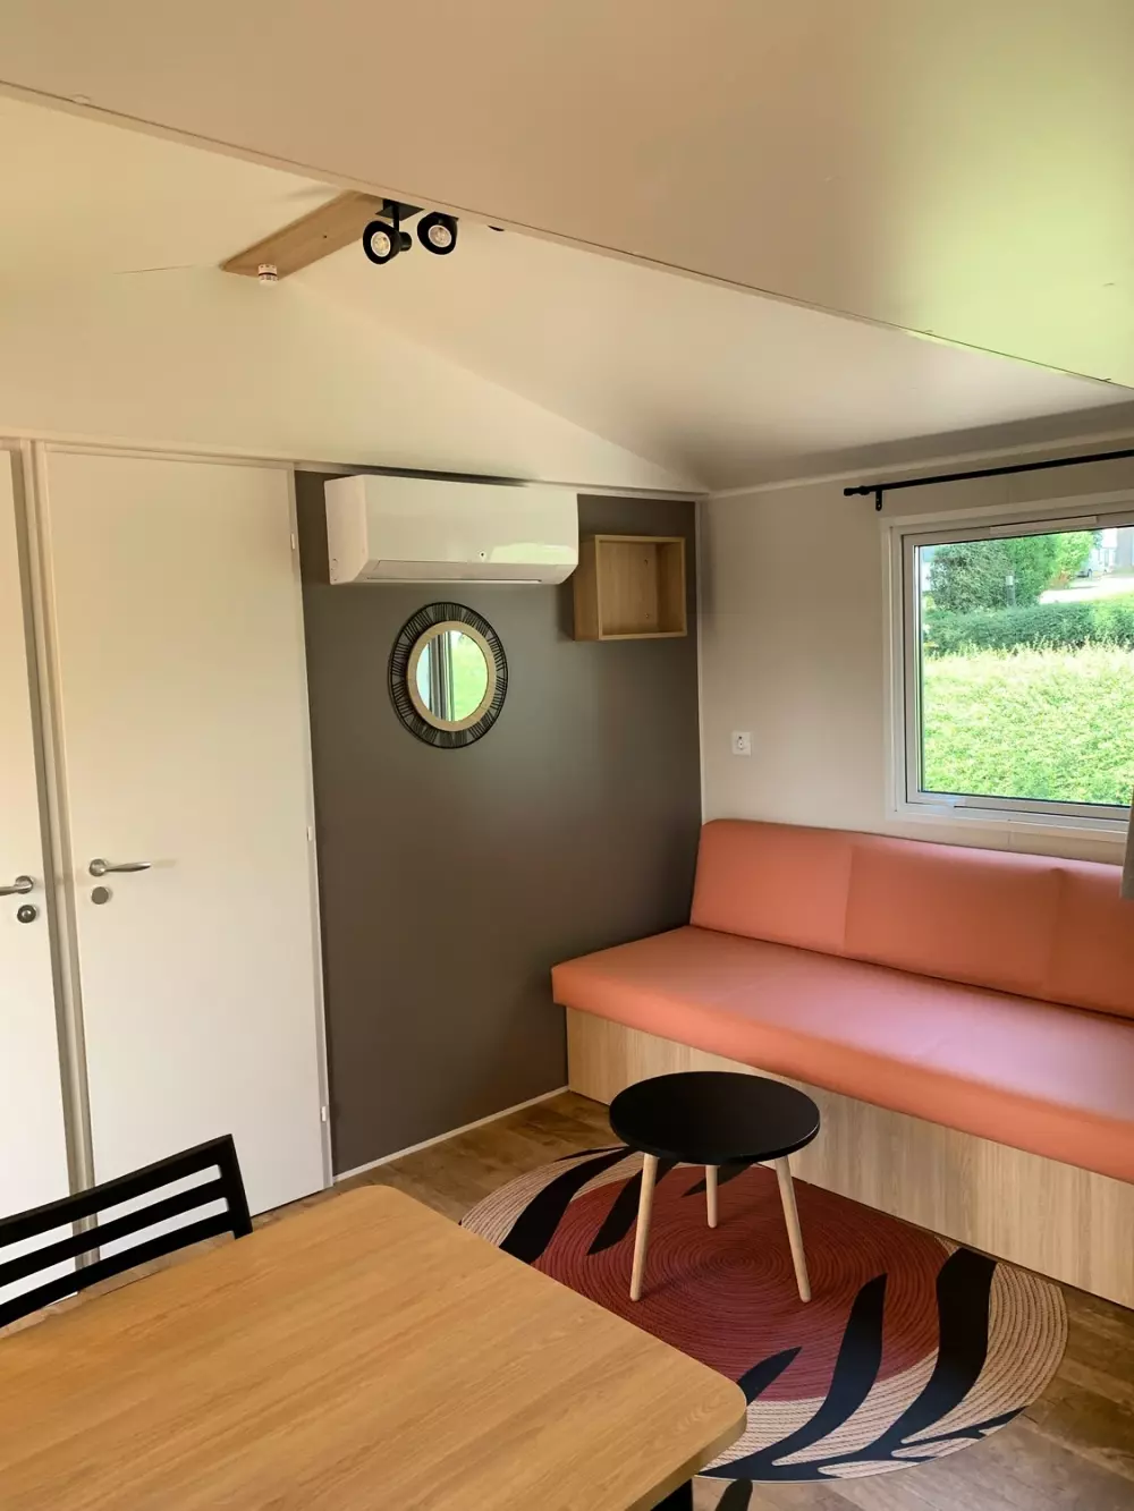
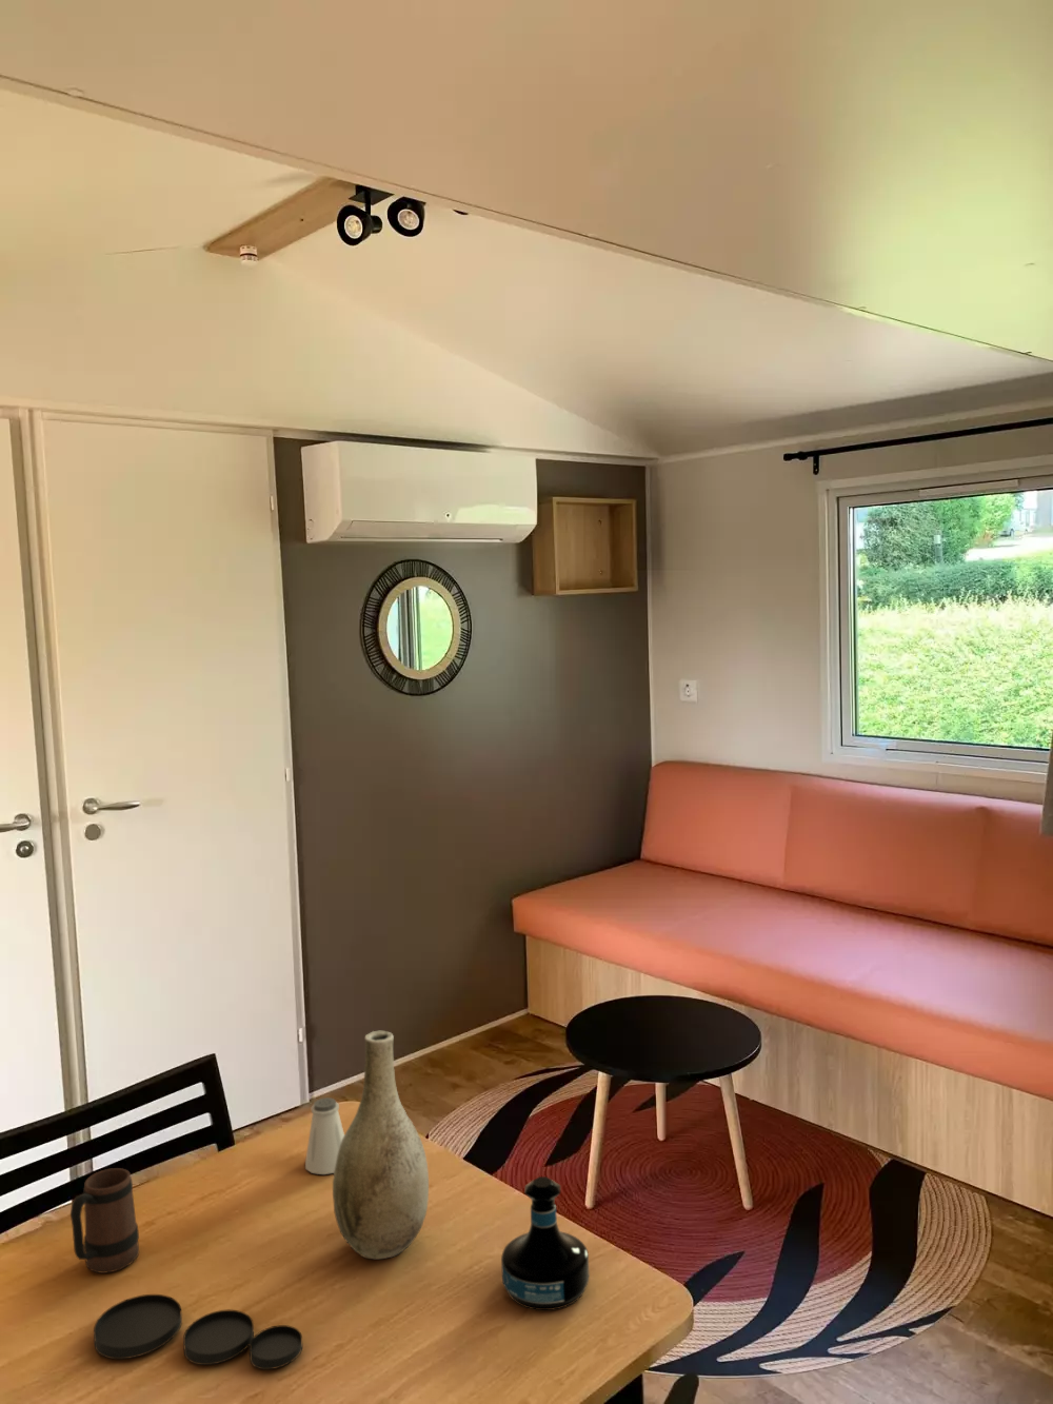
+ vase (378, 1141)
+ tequila bottle (543, 1234)
+ saltshaker (326, 1132)
+ mug (101, 1224)
+ plate (196, 1337)
